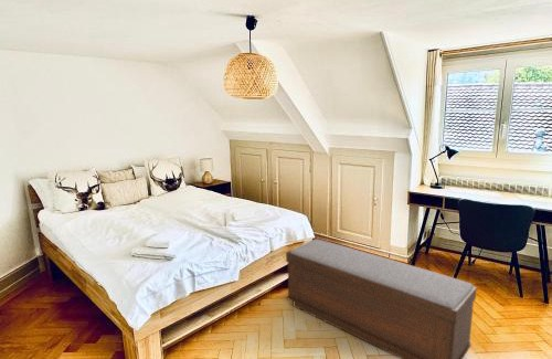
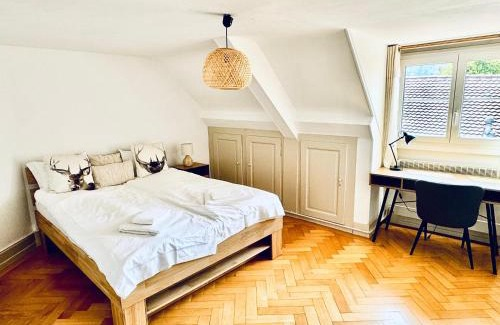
- bench (369, 294)
